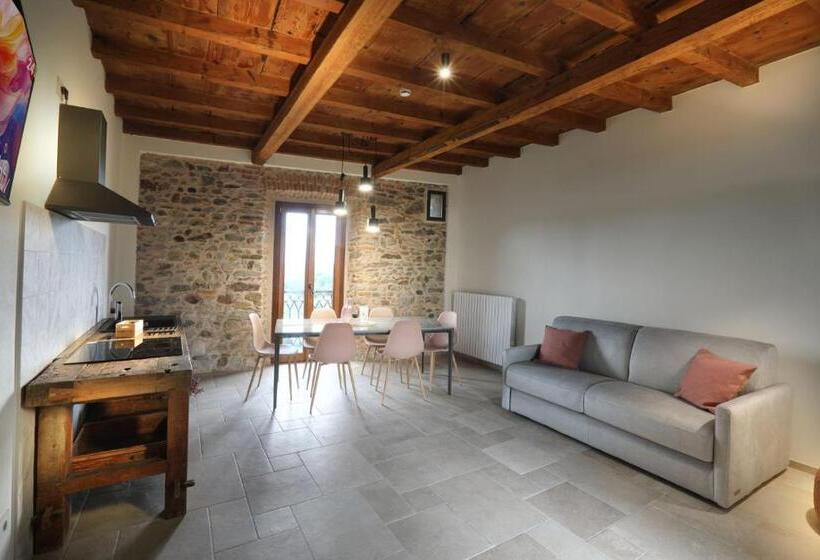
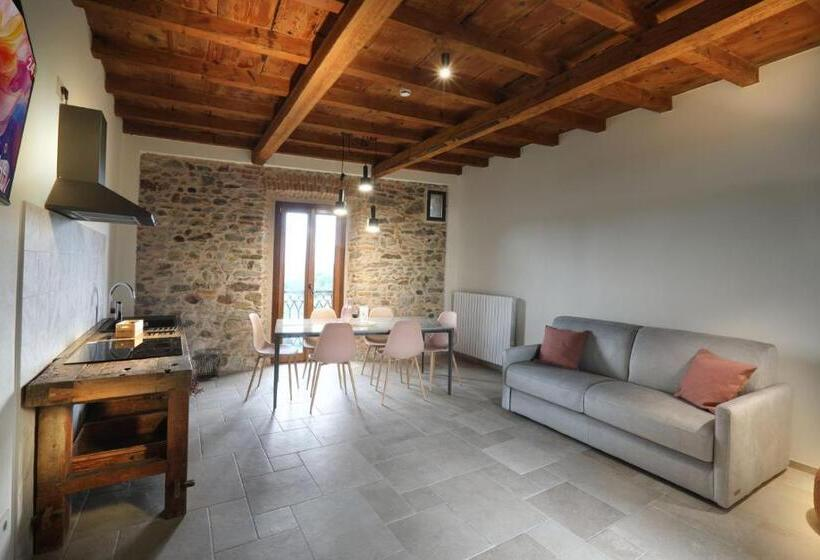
+ waste bin (207, 364)
